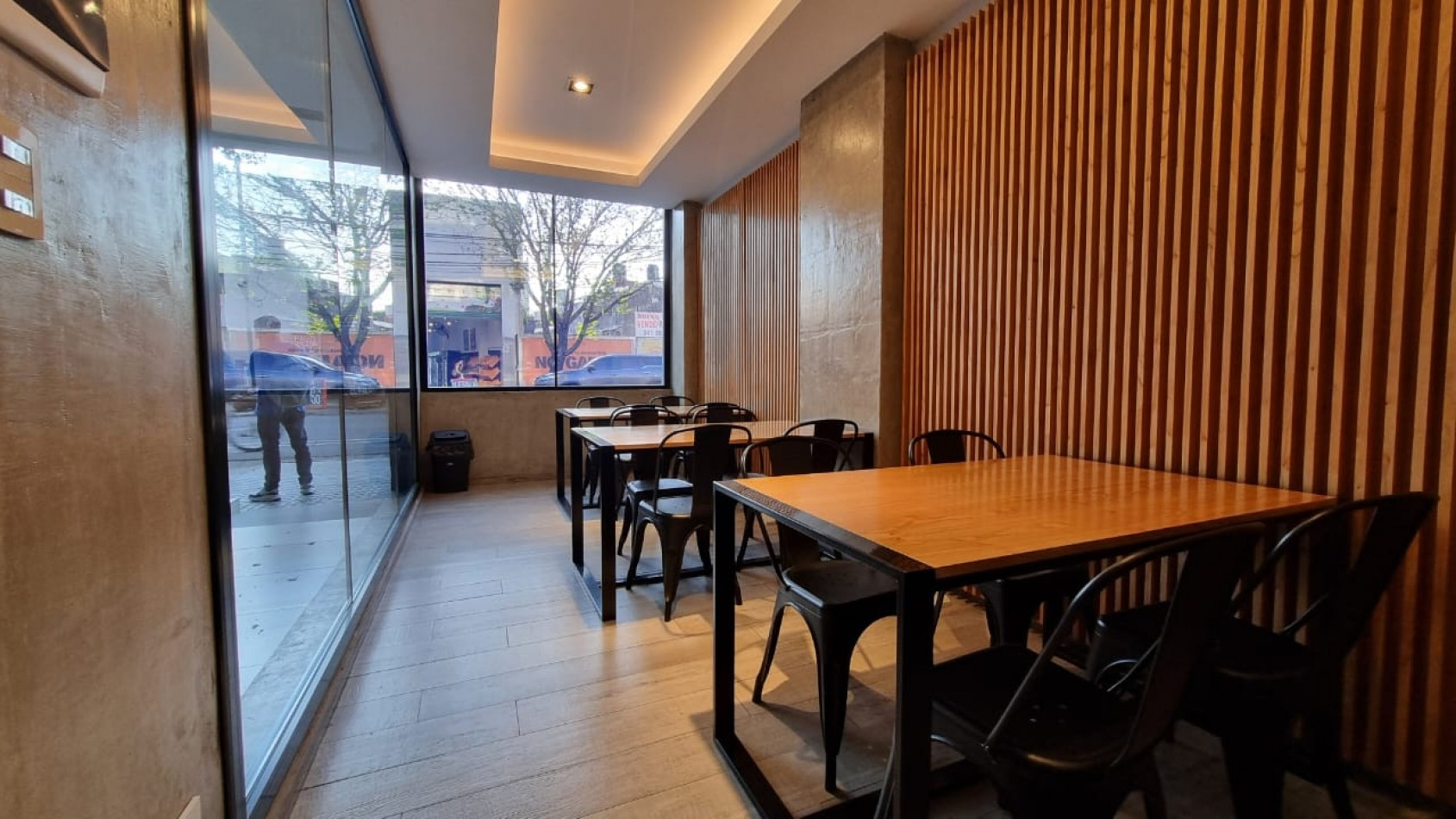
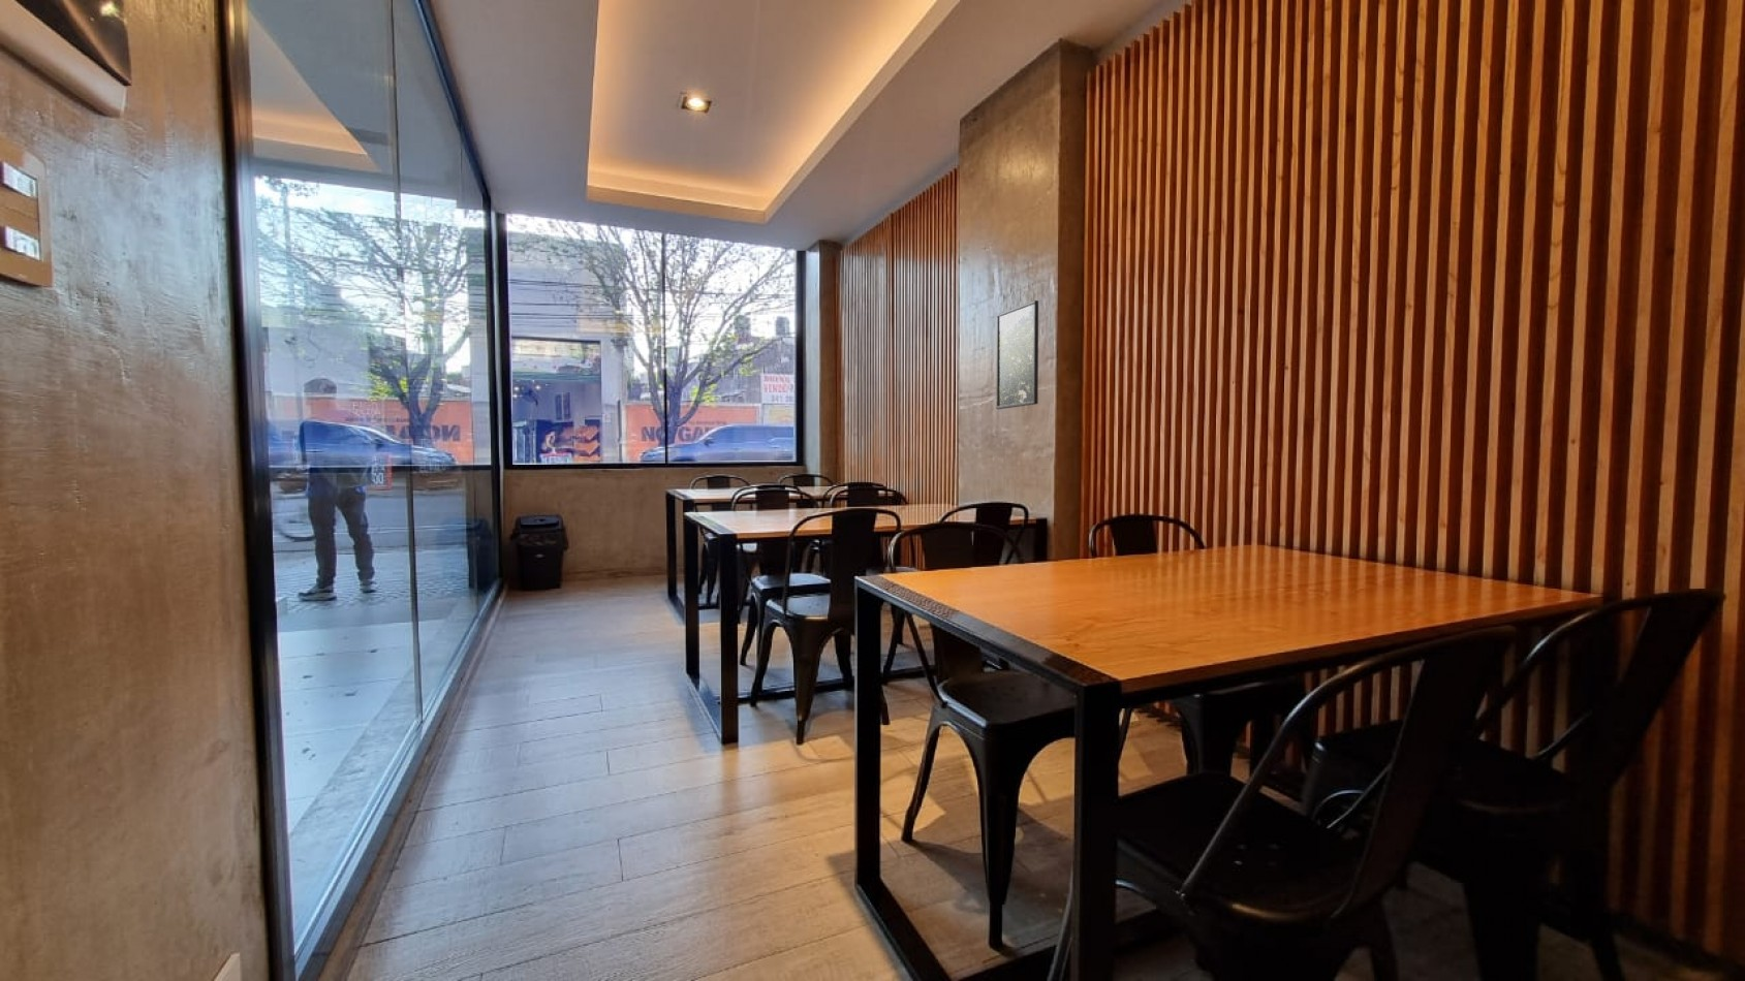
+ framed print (1015, 357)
